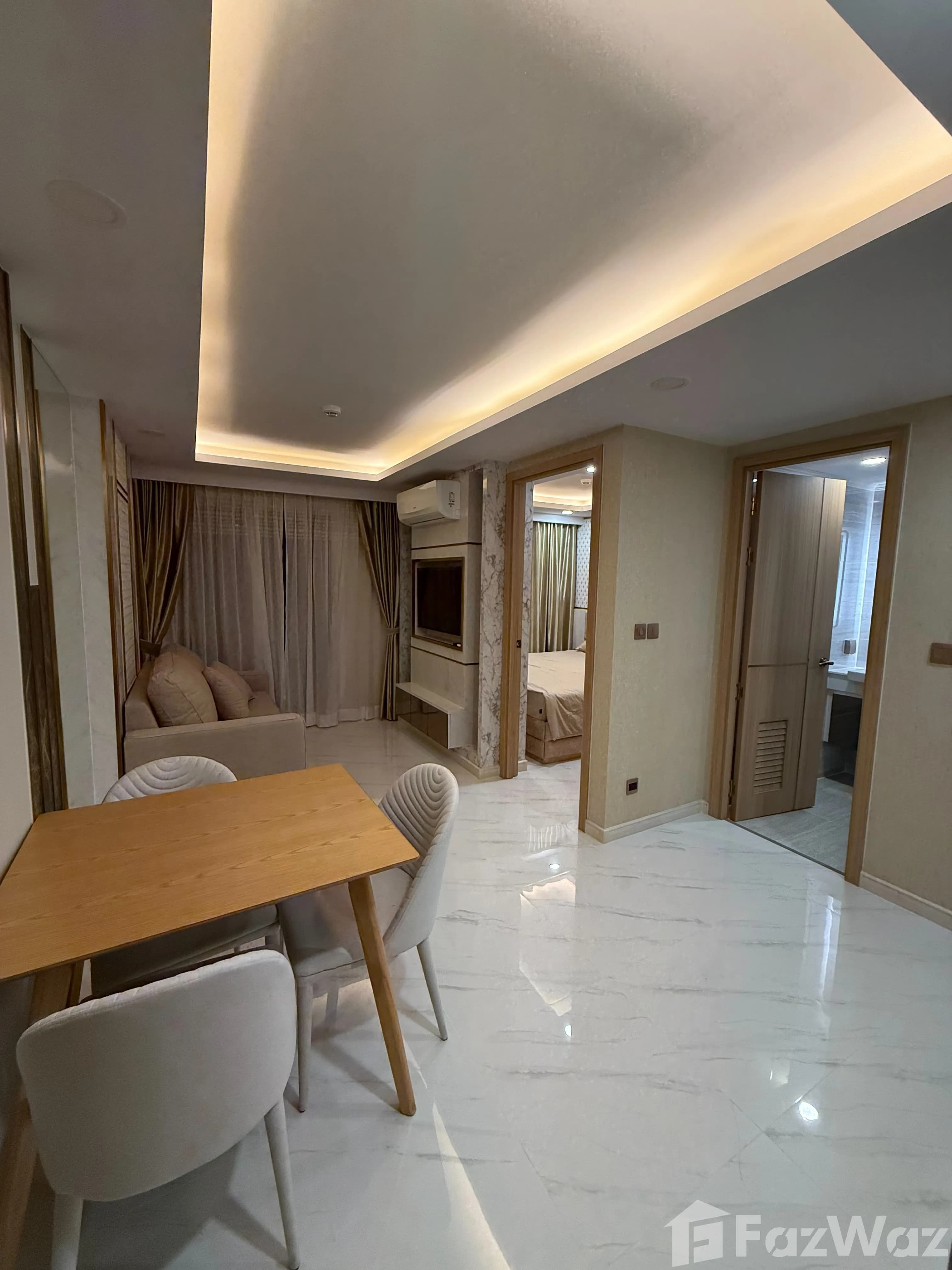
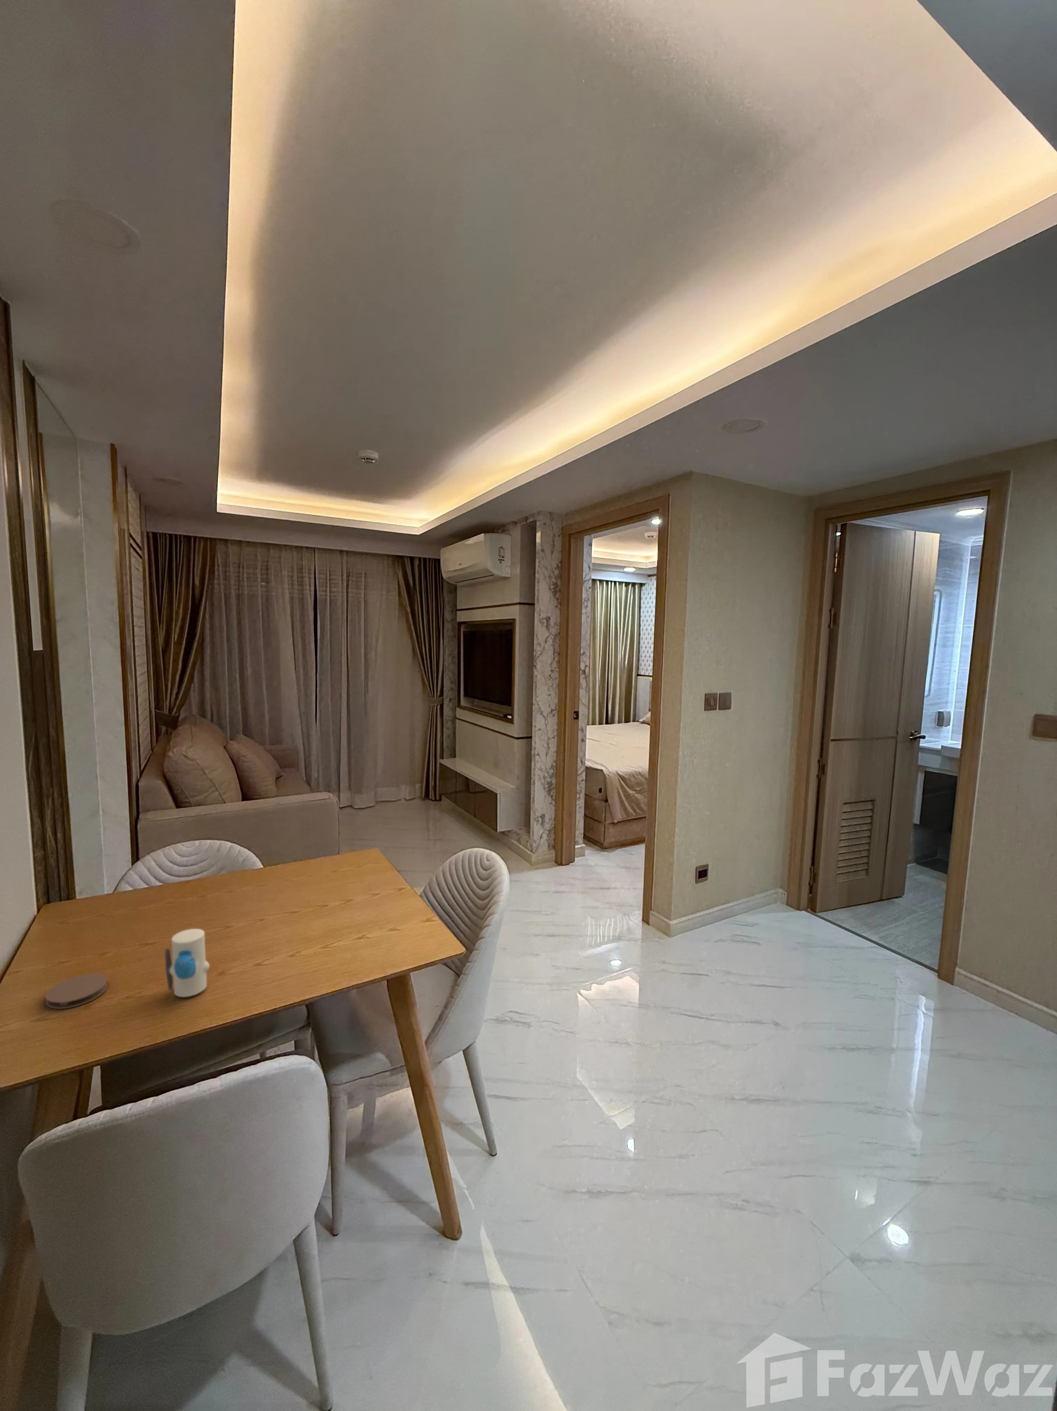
+ toy (185, 965)
+ coaster (77, 990)
